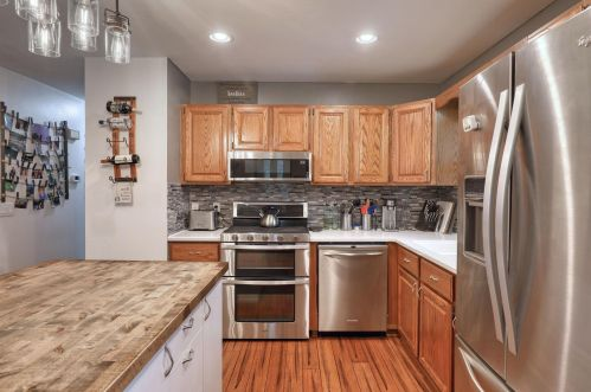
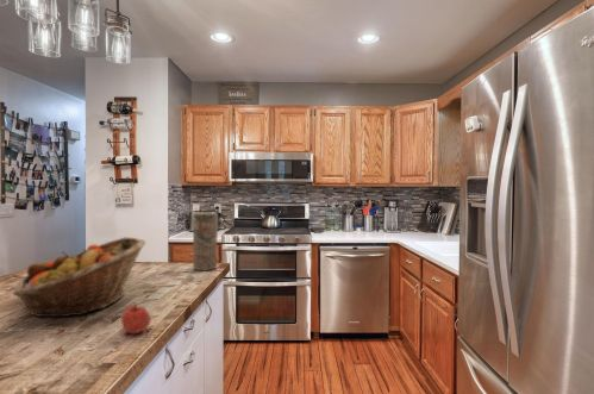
+ fruit basket (85, 271)
+ apple (136, 317)
+ vase (205, 240)
